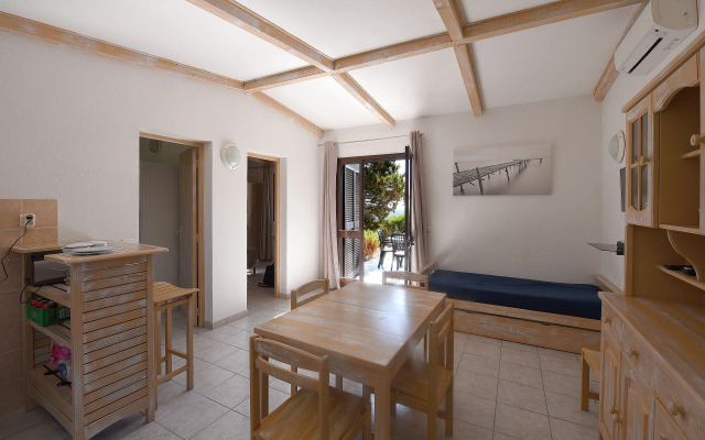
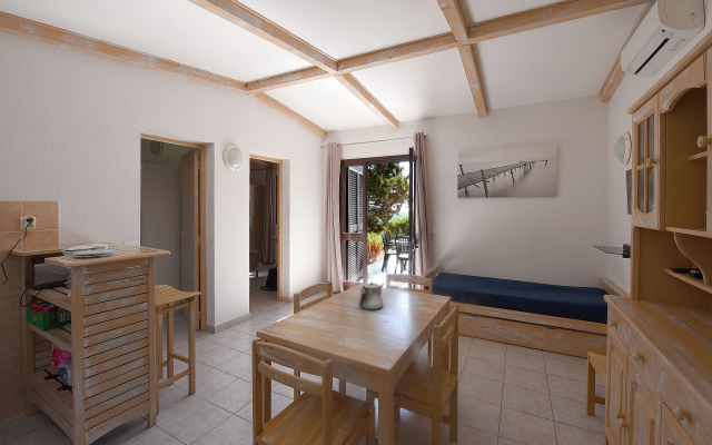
+ teapot (372, 294)
